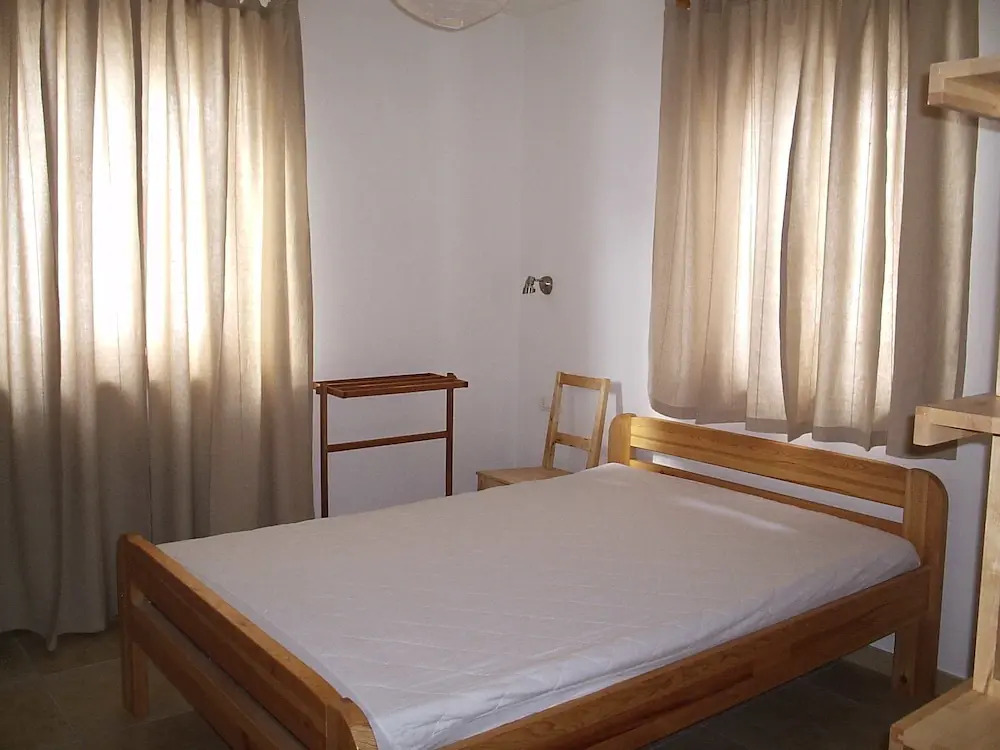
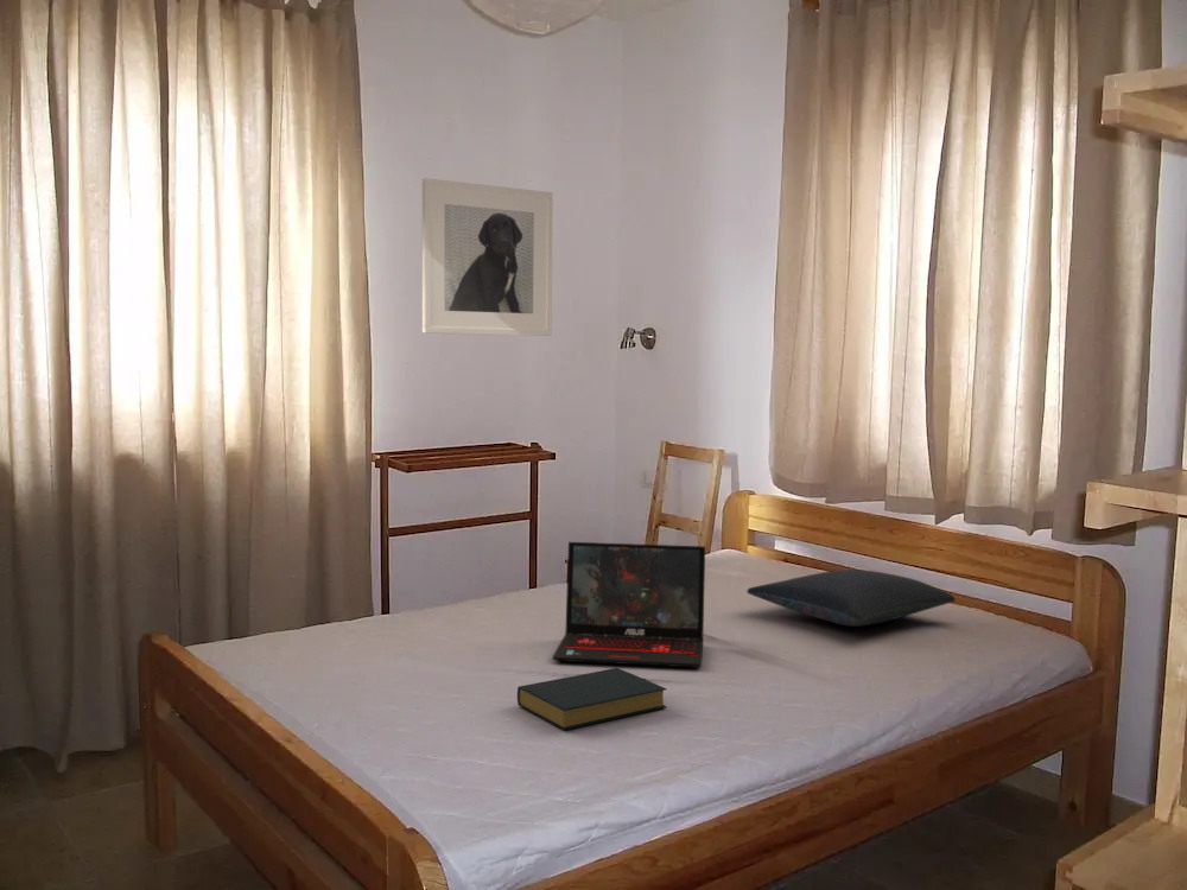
+ laptop (631, 602)
+ pillow (849, 593)
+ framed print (489, 260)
+ hardback book (591, 697)
